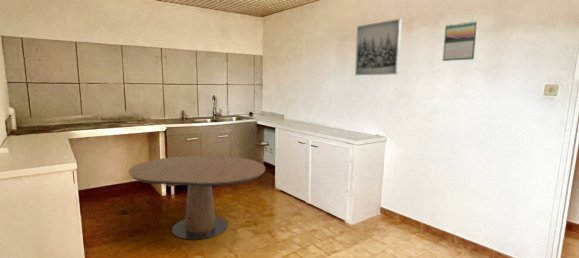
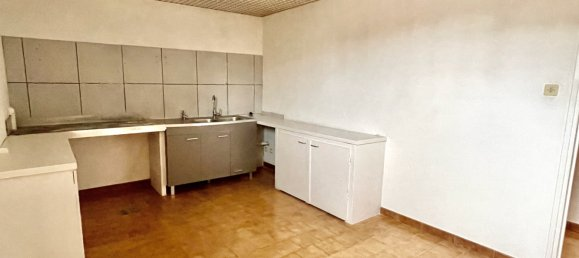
- dining table (196, 200)
- wall art (376, 49)
- calendar (459, 41)
